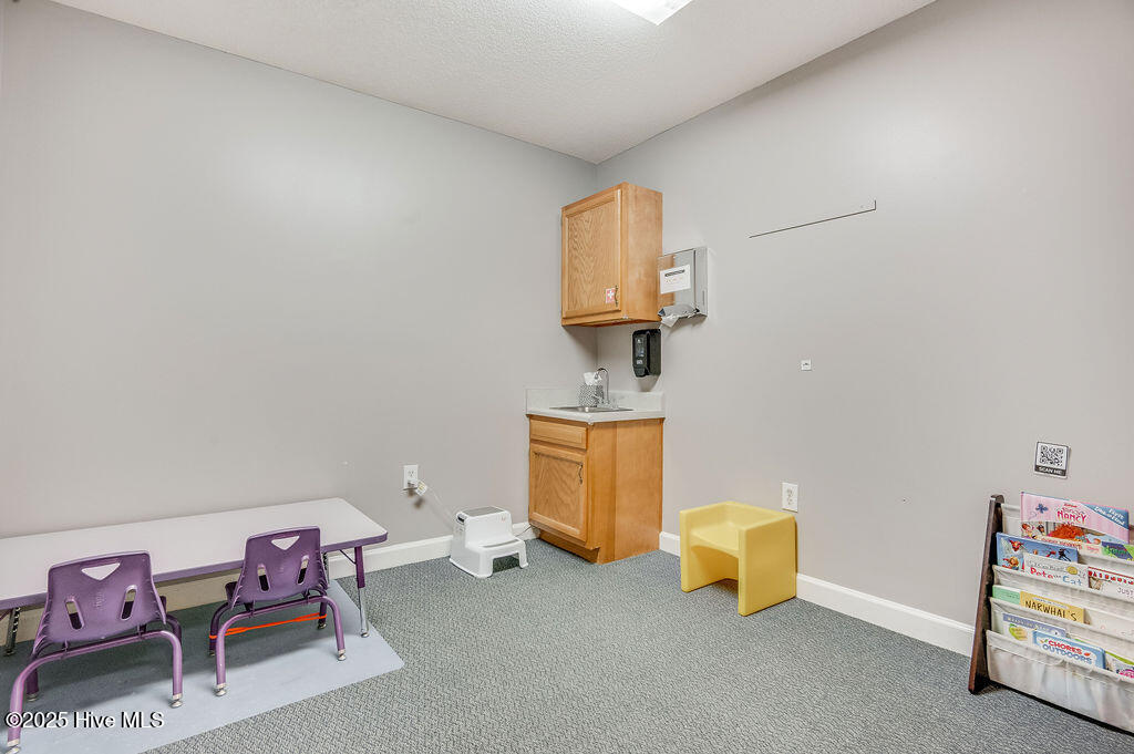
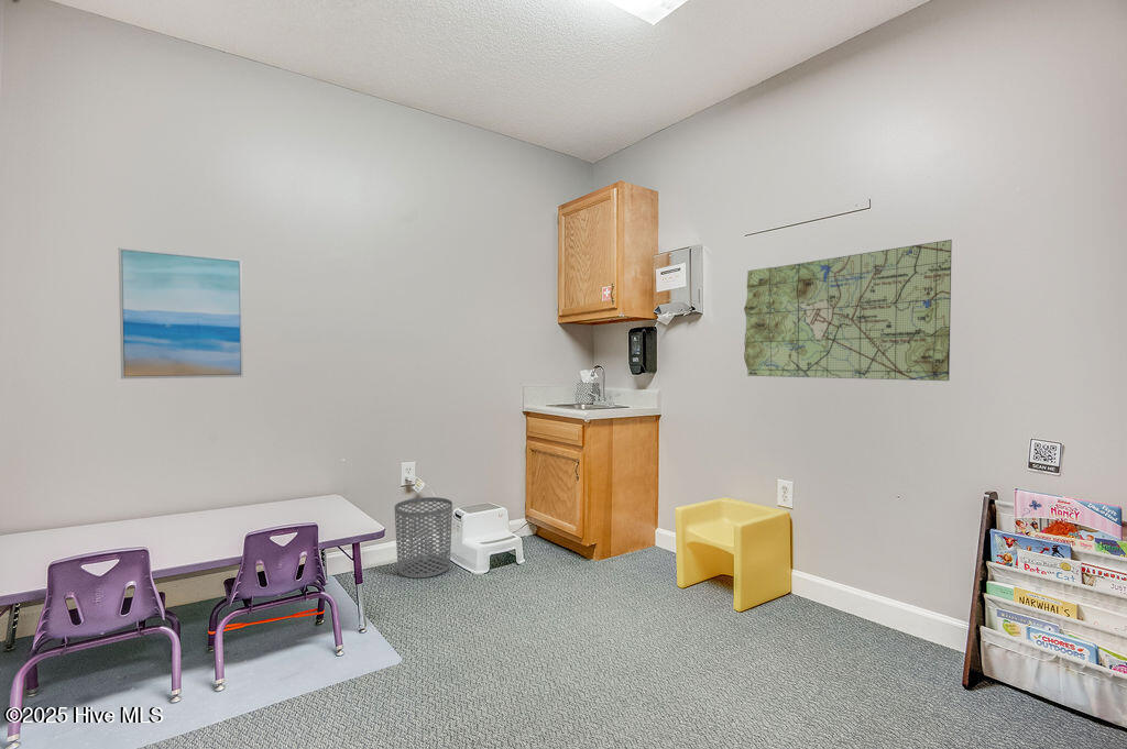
+ waste bin (424, 536)
+ wall art (184, 316)
+ map (831, 317)
